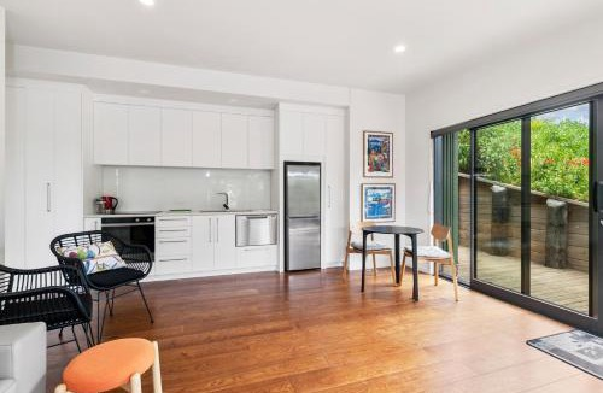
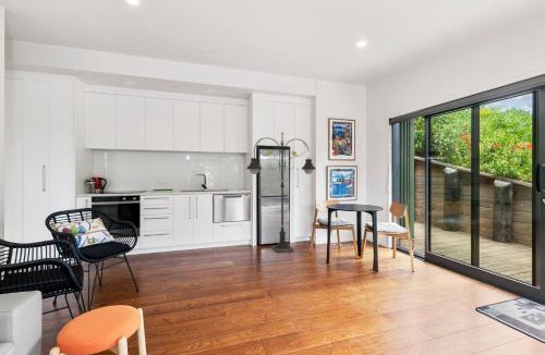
+ floor lamp (282, 191)
